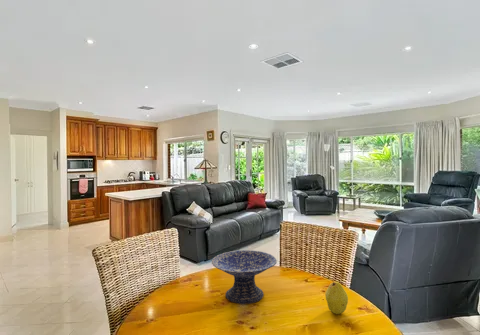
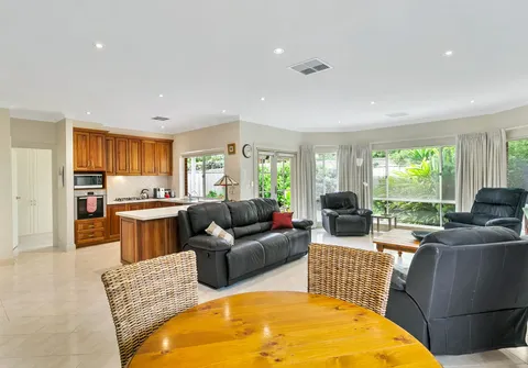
- decorative bowl (244, 276)
- fruit (336, 296)
